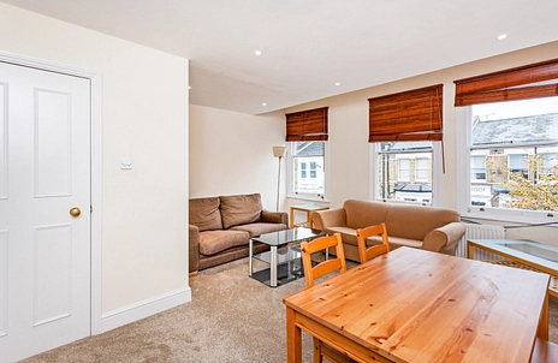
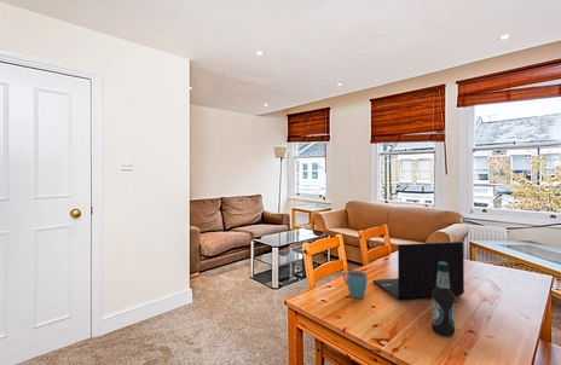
+ mug (353, 283)
+ bottle (443, 297)
+ laptop (415, 263)
